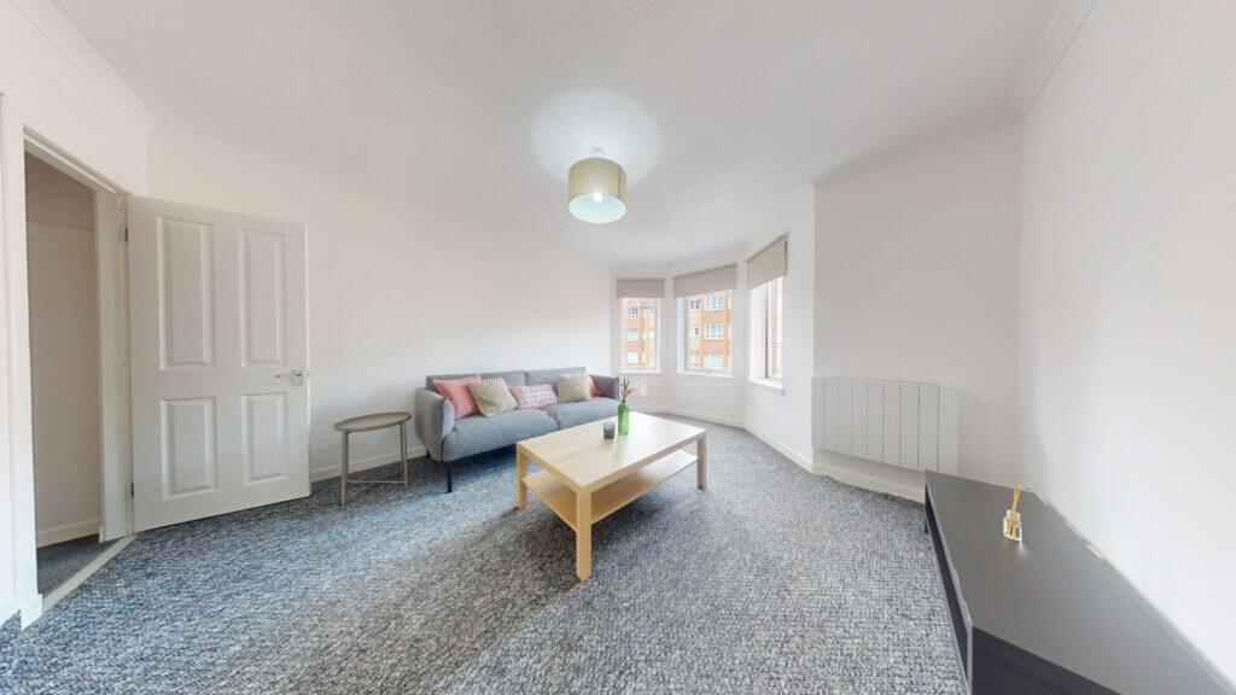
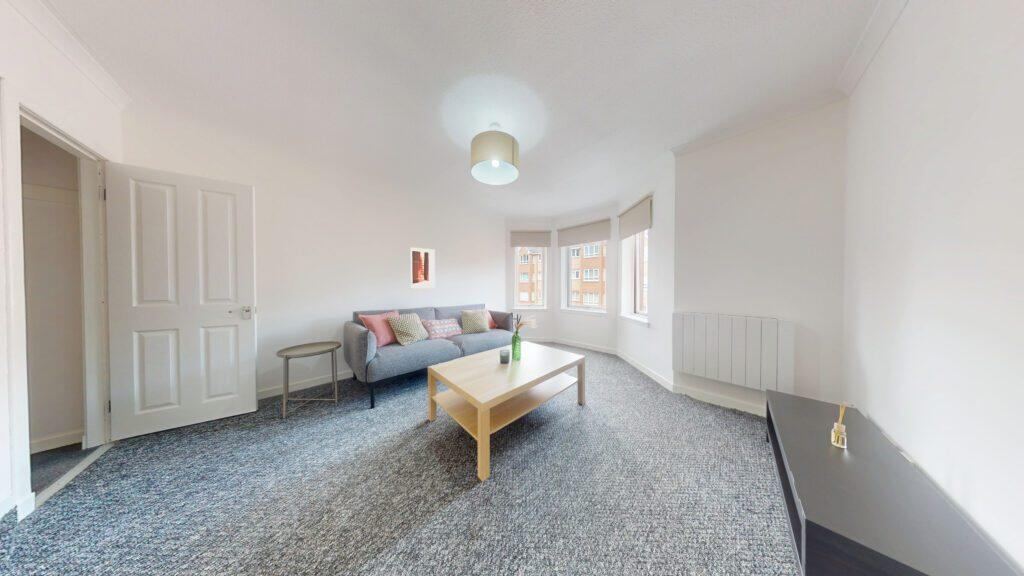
+ wall art (423, 268)
